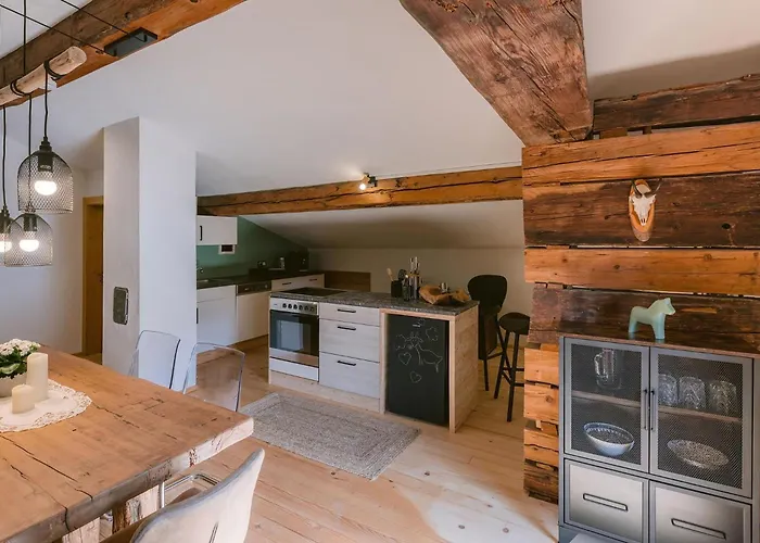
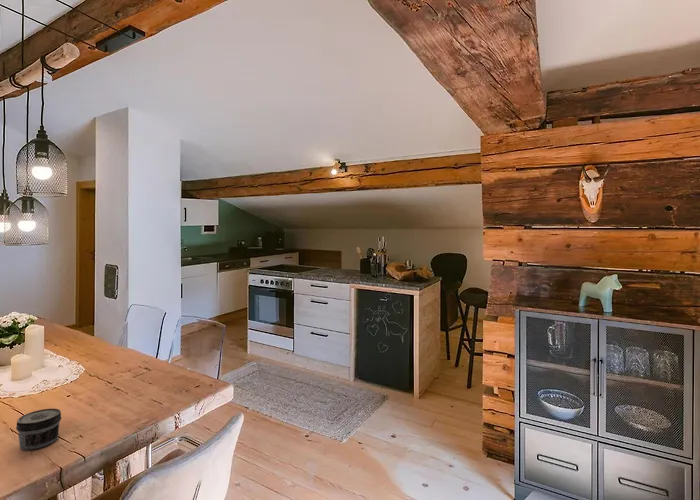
+ jar (39, 429)
